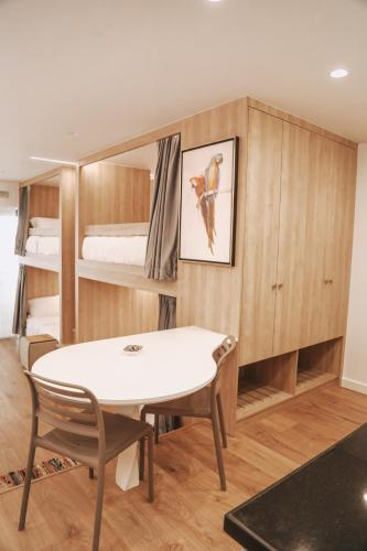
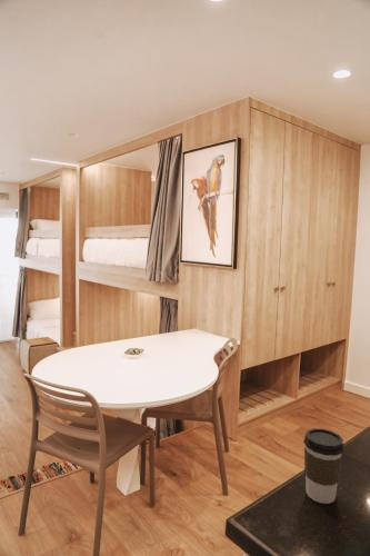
+ coffee cup (322, 465)
